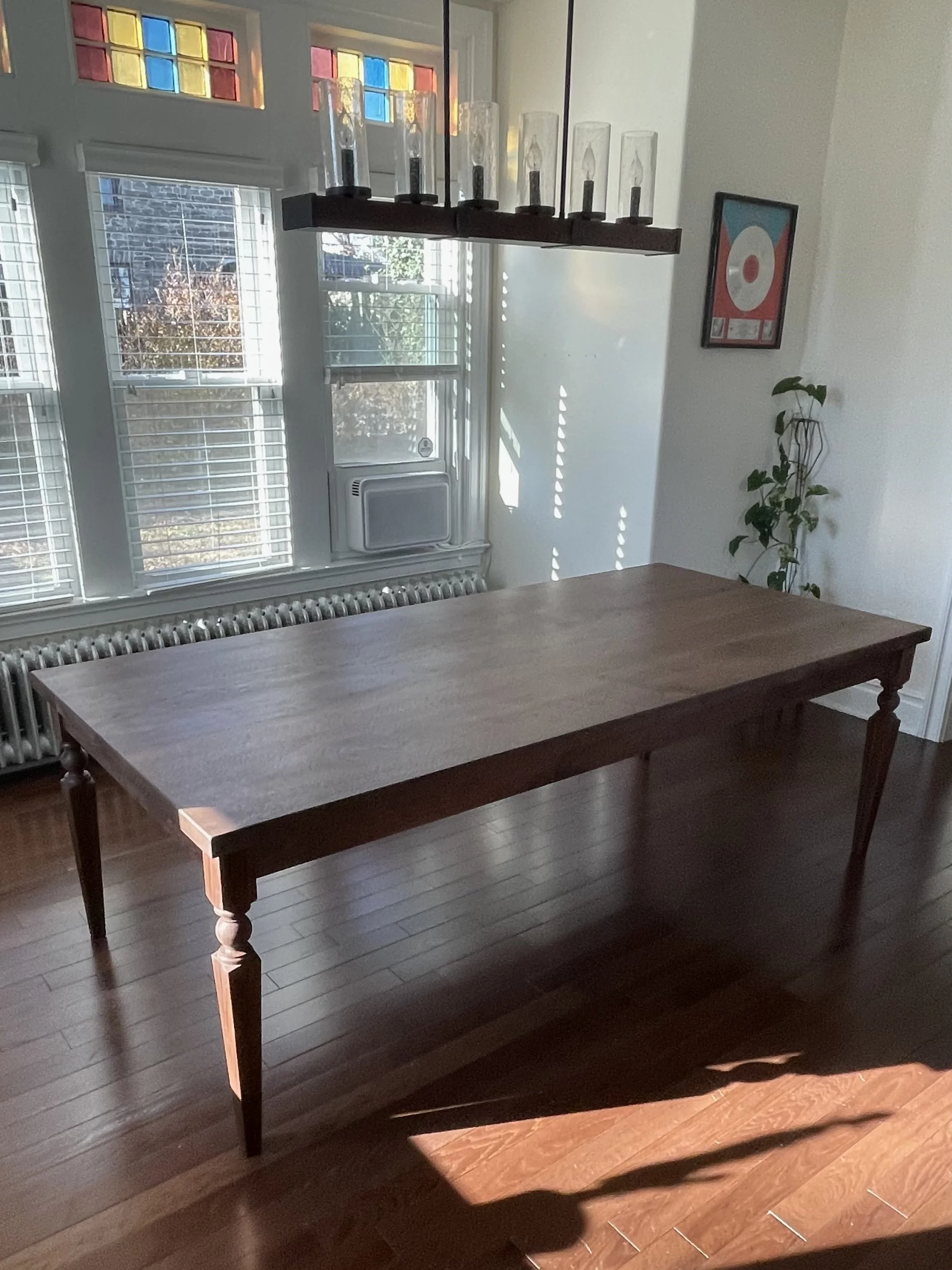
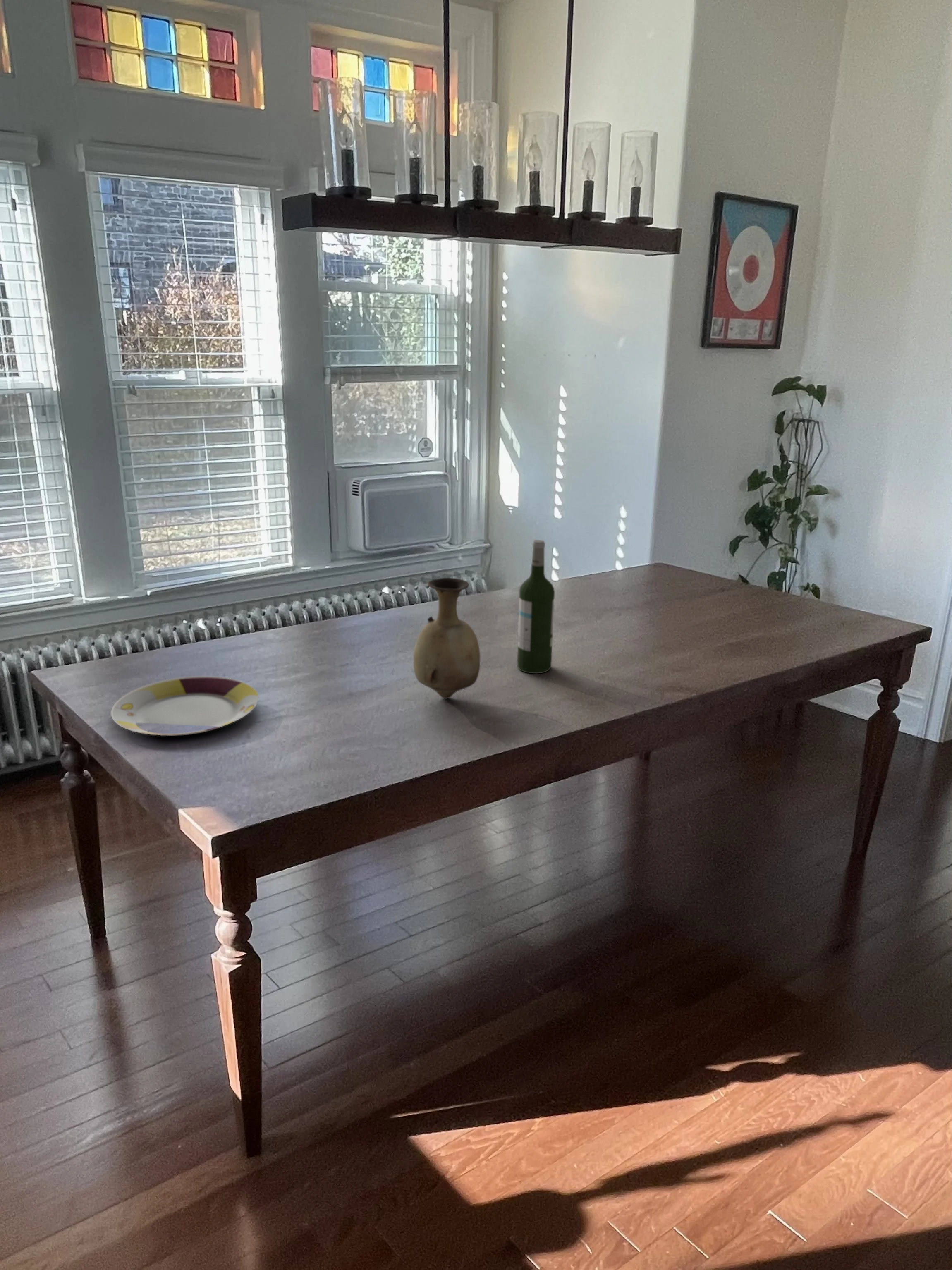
+ plate (187, 708)
+ wine bottle (536, 605)
+ vase (446, 641)
